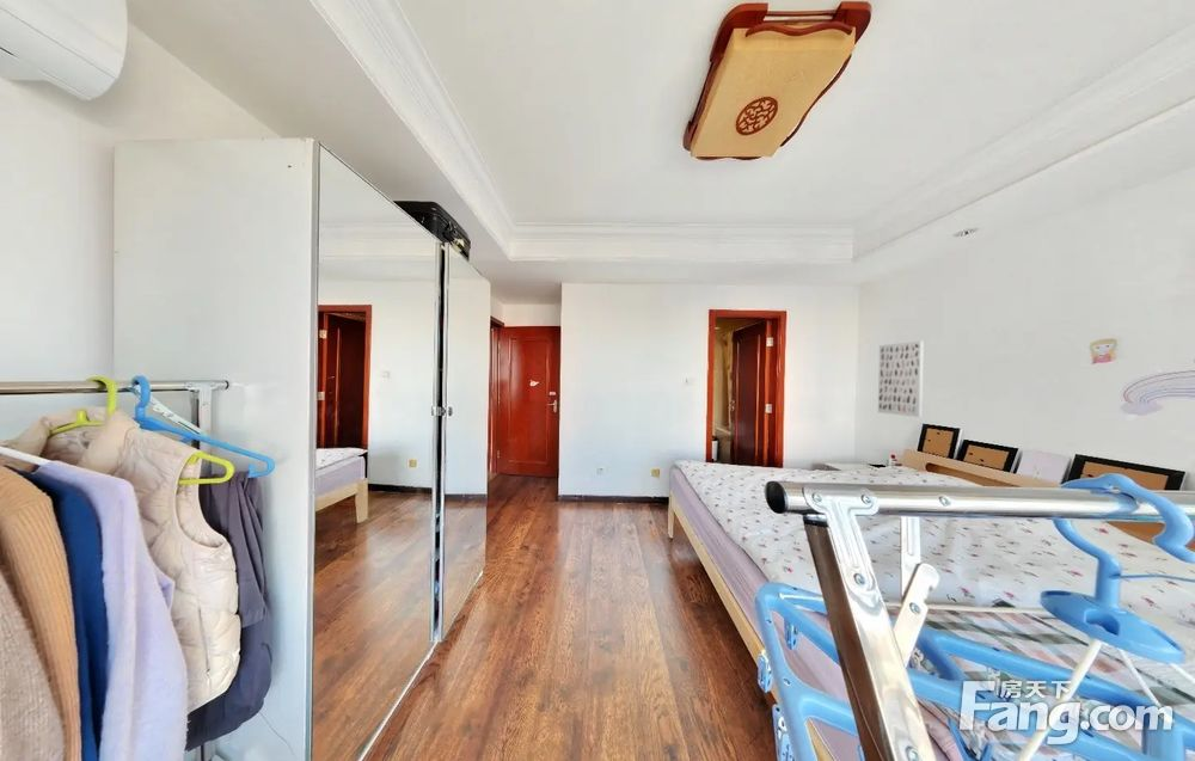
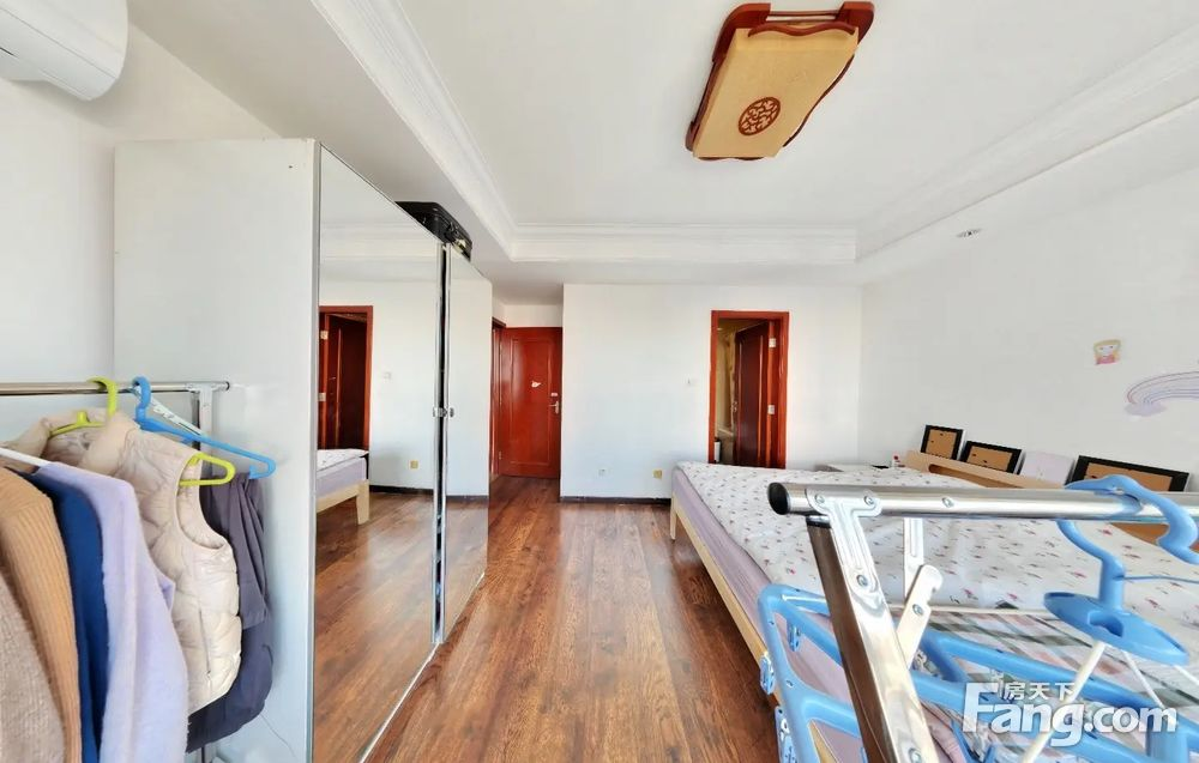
- wall art (899, 379)
